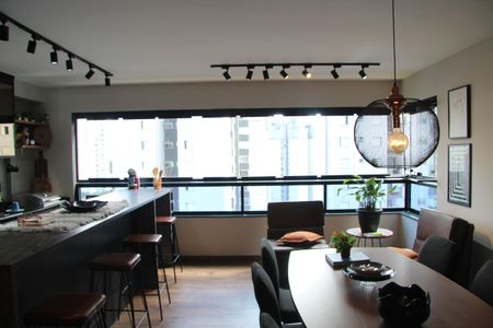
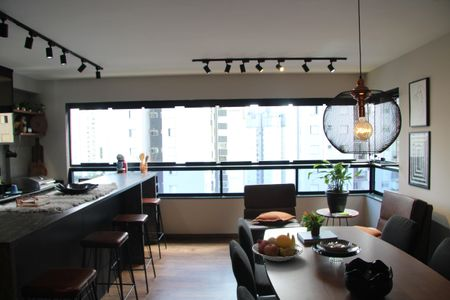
+ fruit bowl (277, 246)
